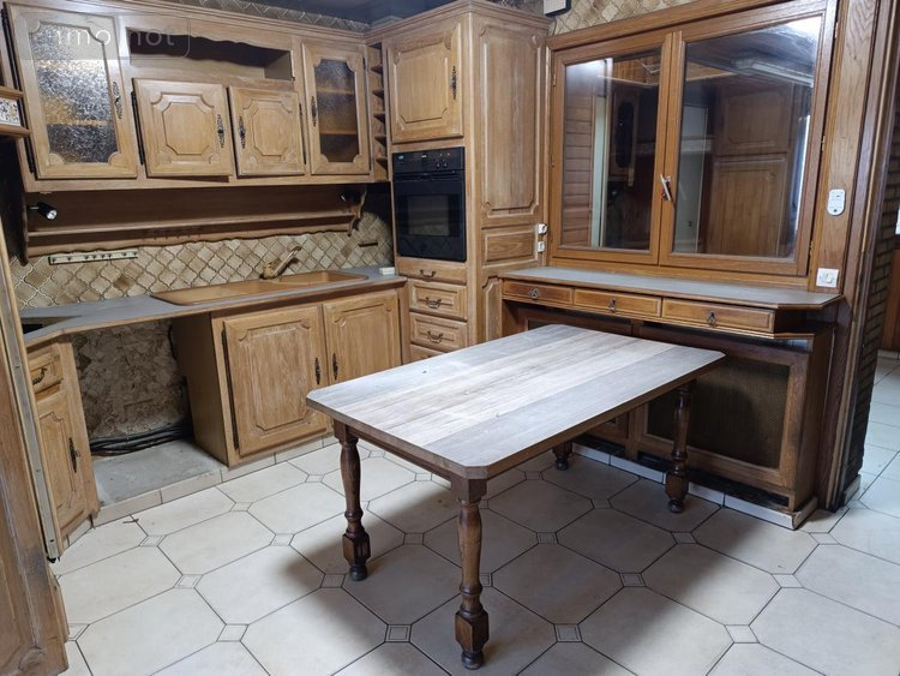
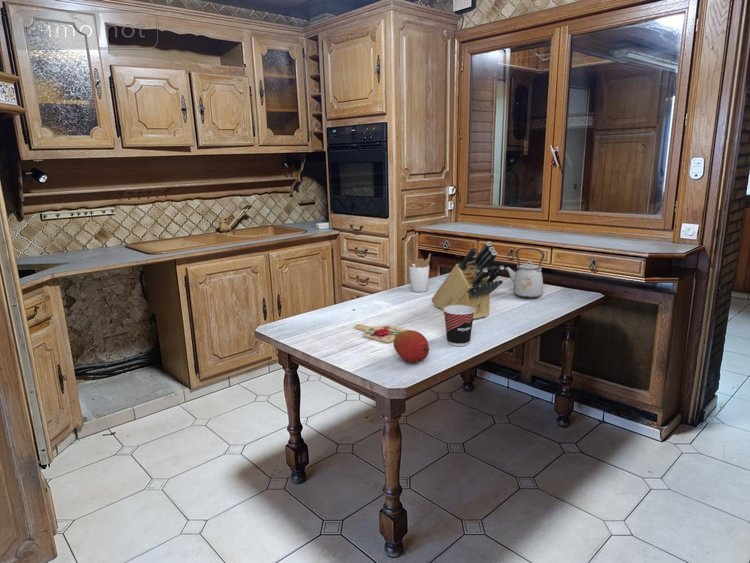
+ cutting board (377, 328)
+ kettle (523, 271)
+ cup (458, 325)
+ knife block (466, 277)
+ utensil holder (420, 272)
+ fruit (411, 346)
